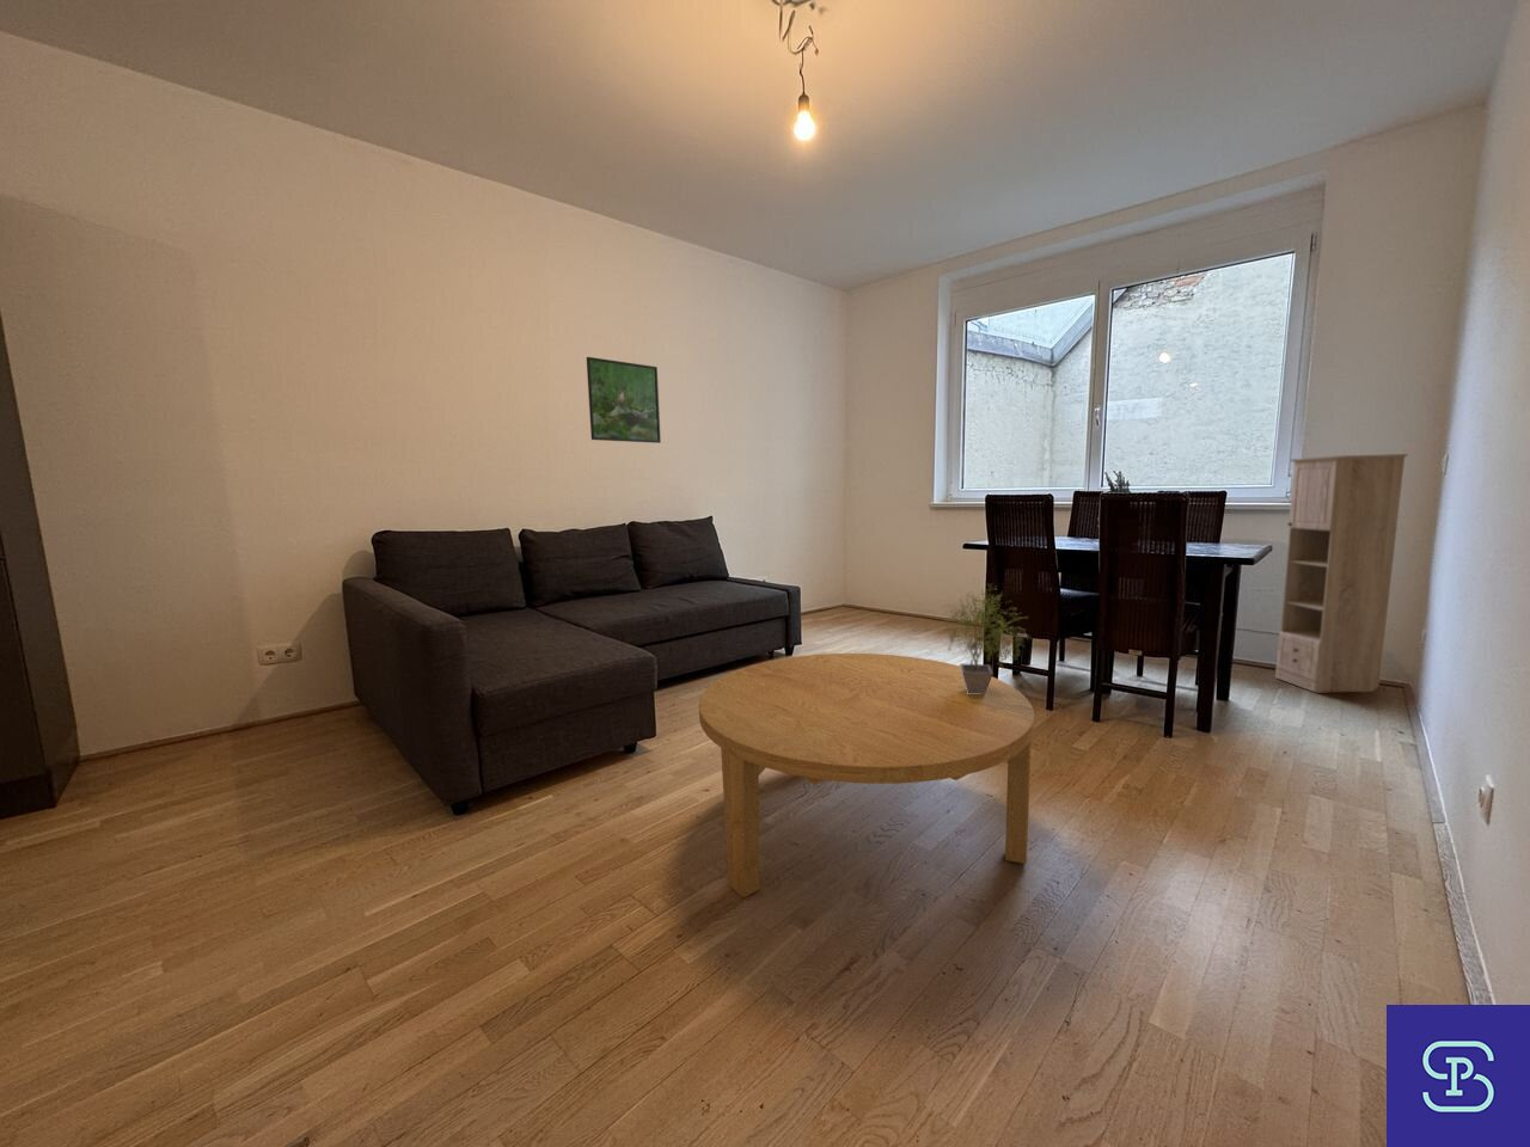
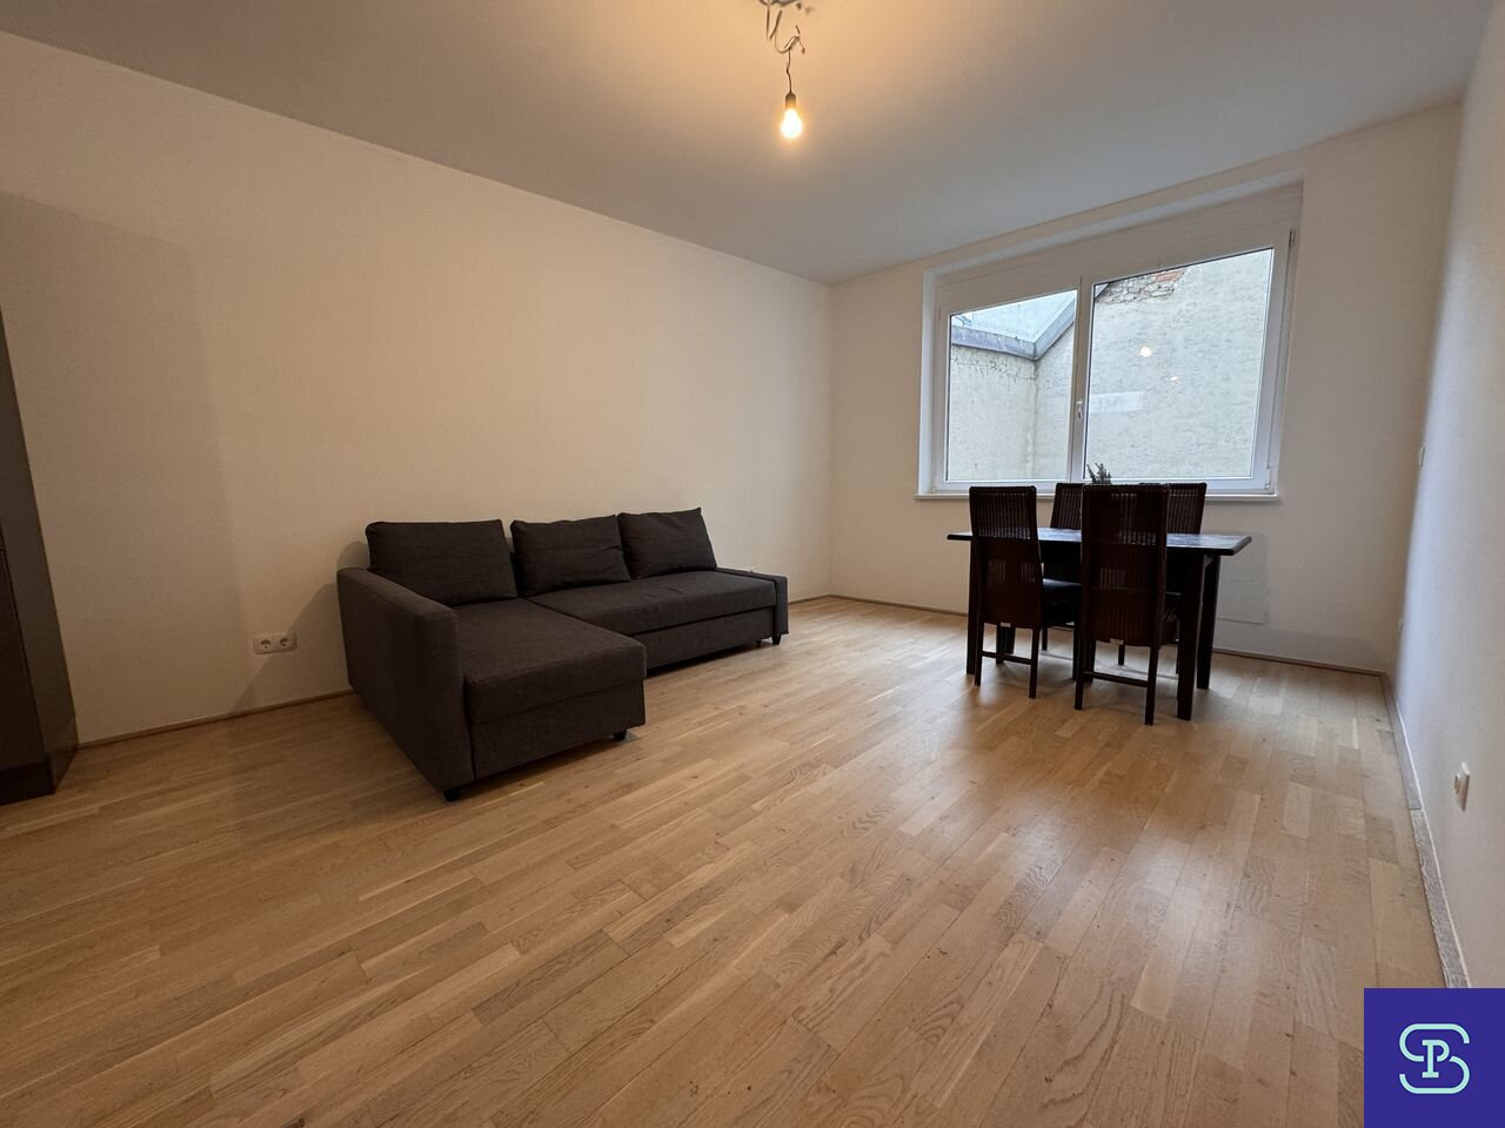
- coffee table (859, 761)
- potted plant (982, 635)
- storage cabinet (1334, 574)
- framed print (625, 401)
